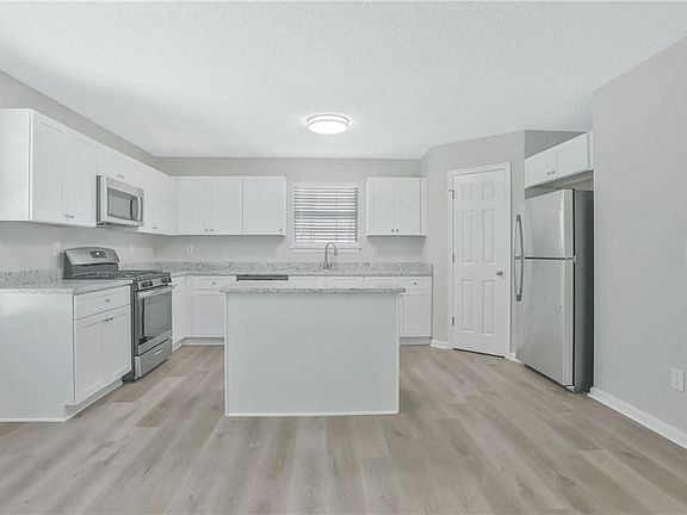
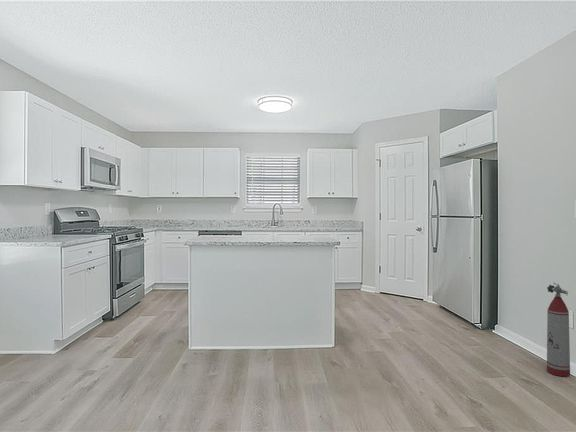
+ fire extinguisher (558, 328)
